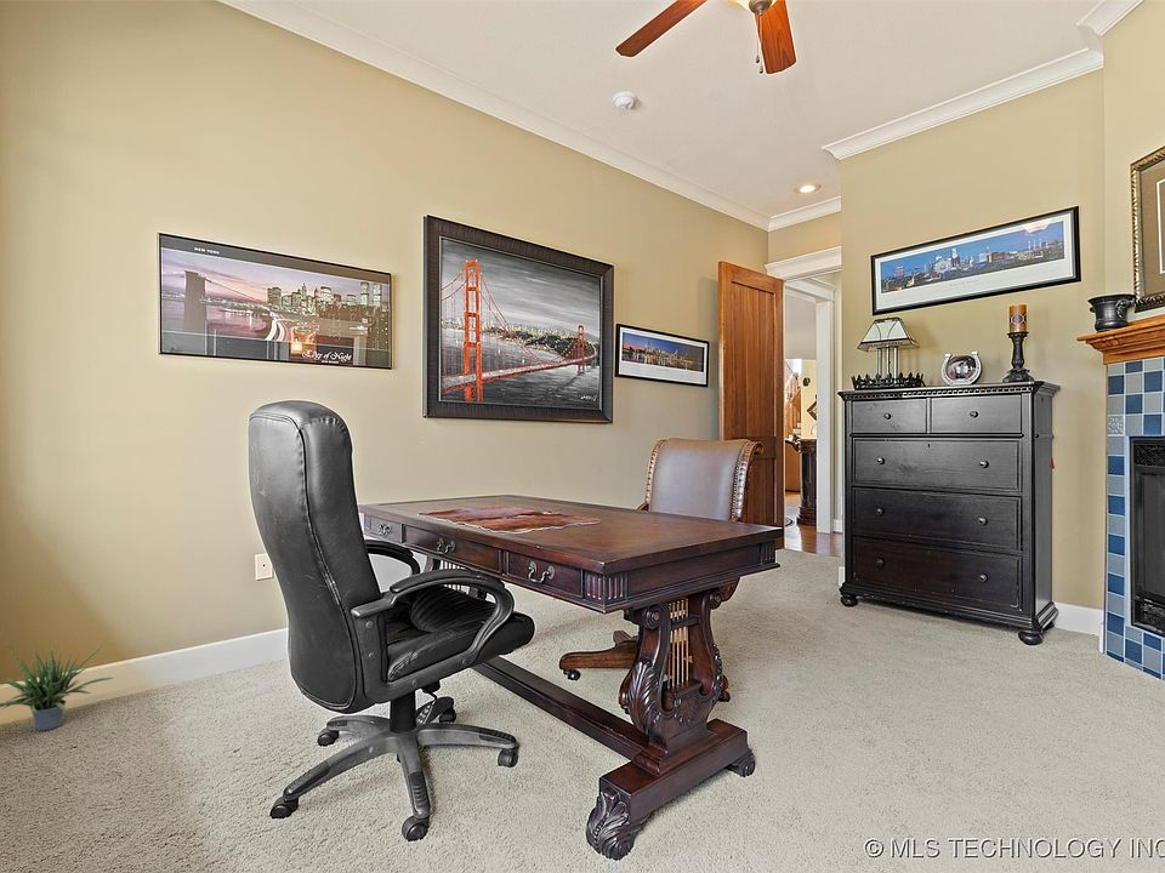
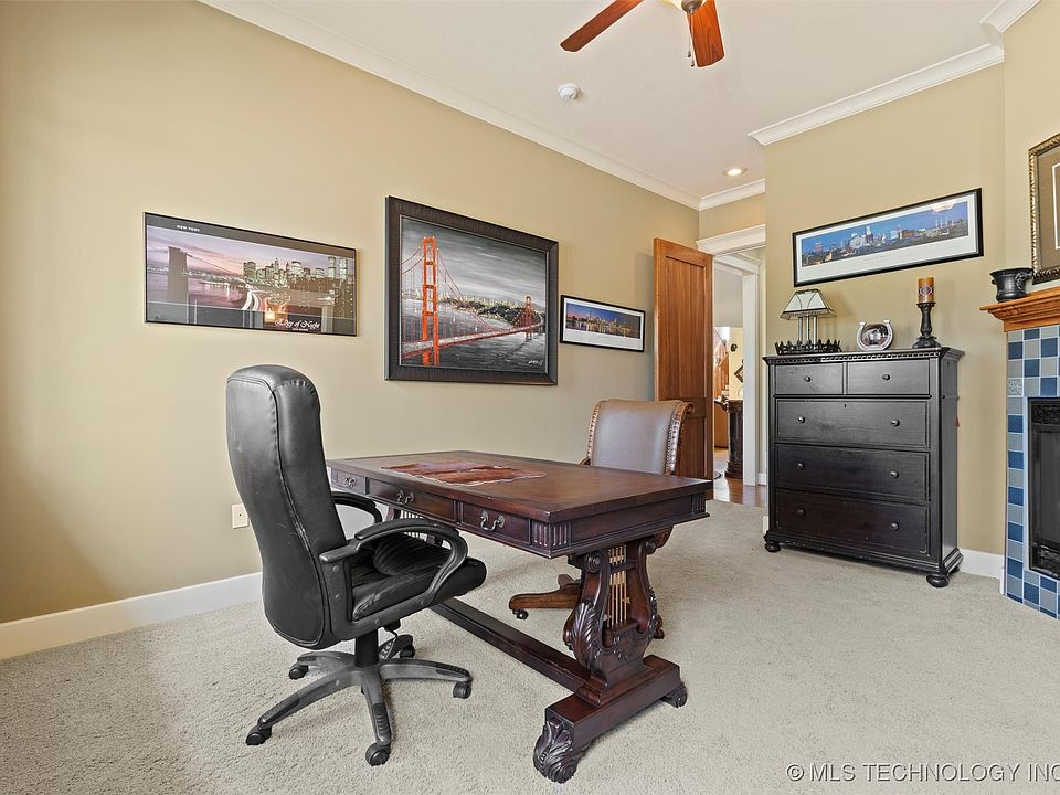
- potted plant (47, 679)
